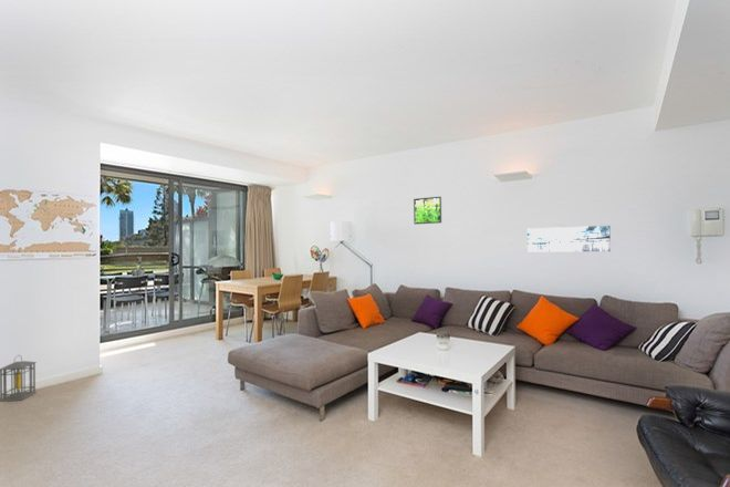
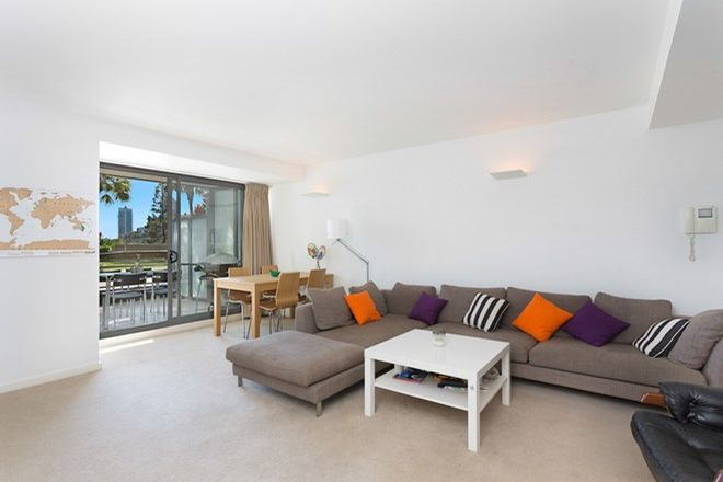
- wall art (566, 239)
- lantern (18, 375)
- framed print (427, 210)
